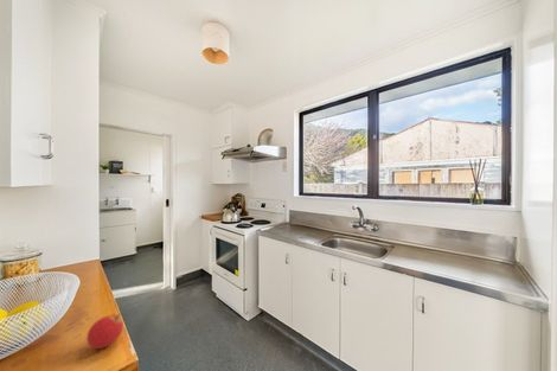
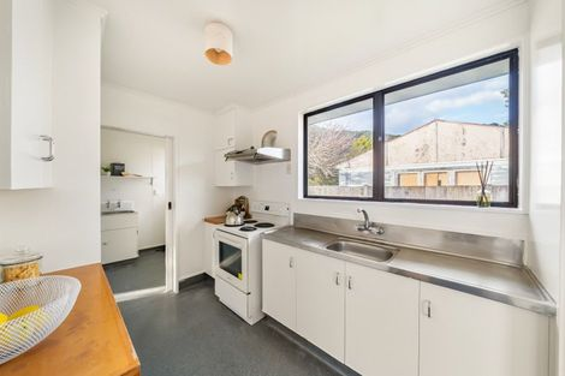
- fruit (105, 331)
